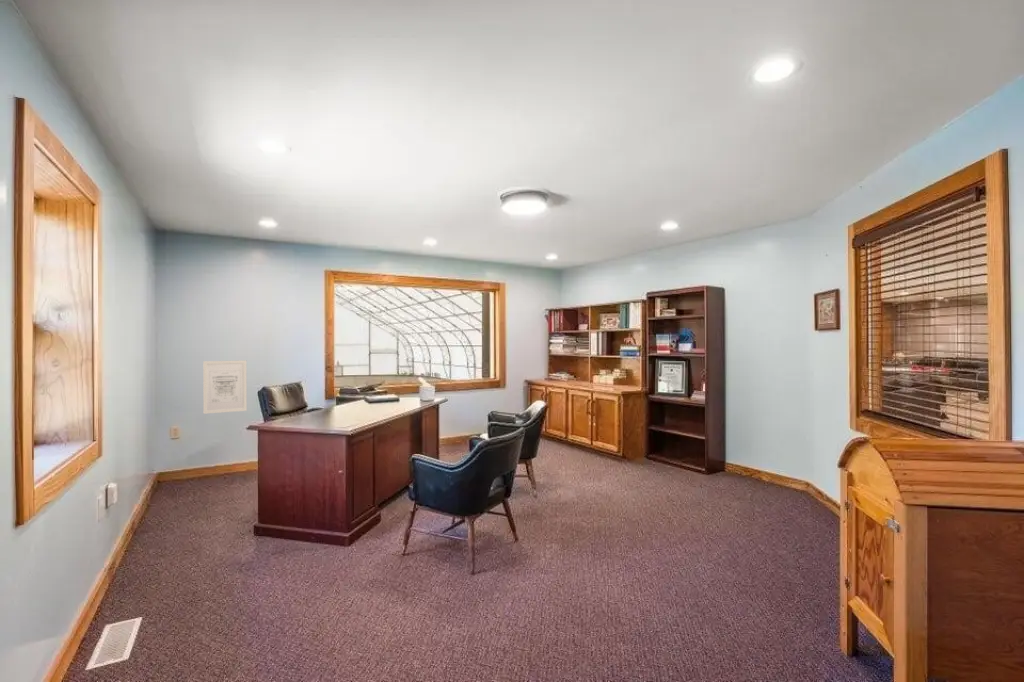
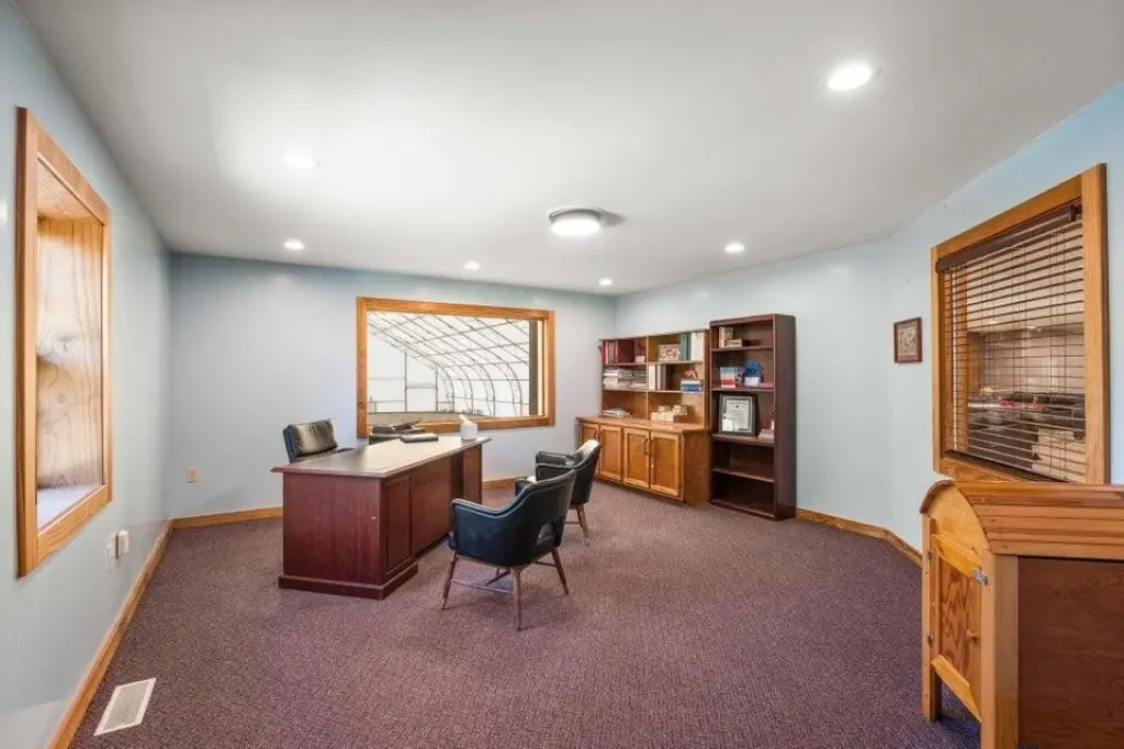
- wall art (225, 386)
